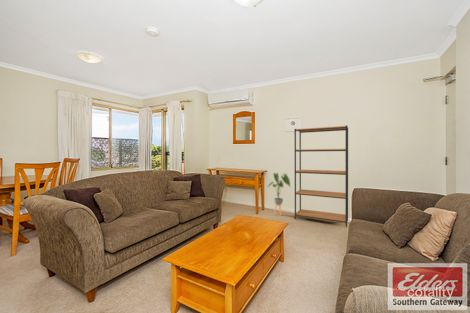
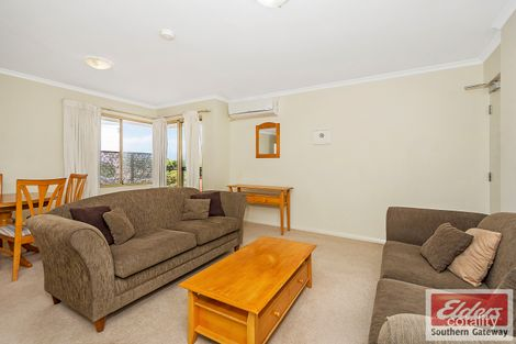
- house plant (279, 193)
- bookshelf (321, 173)
